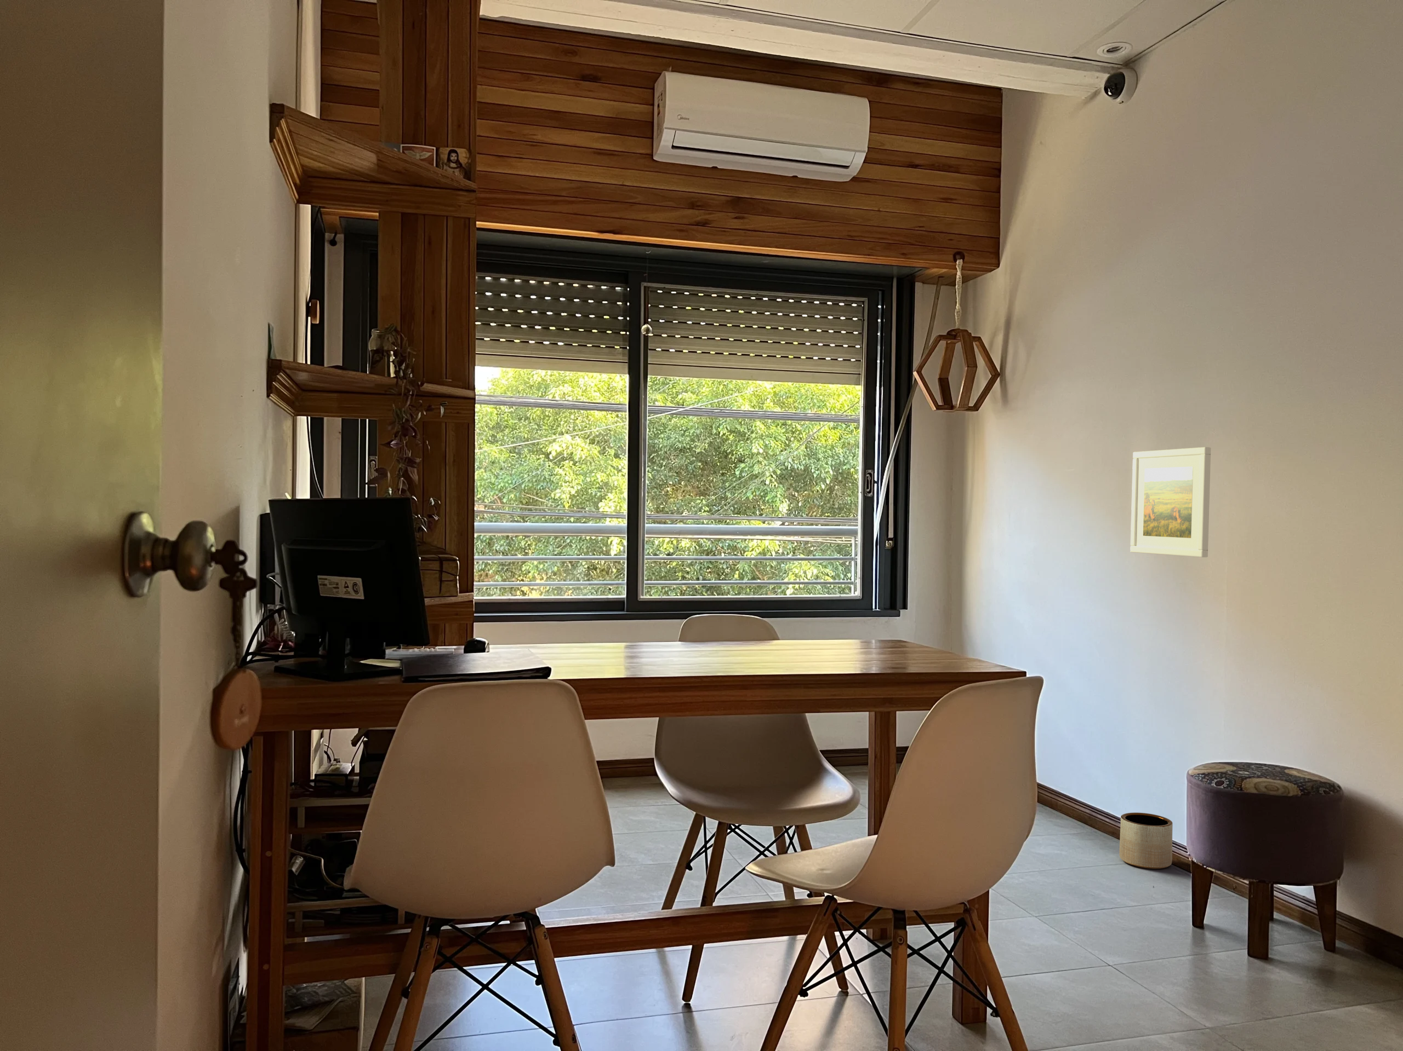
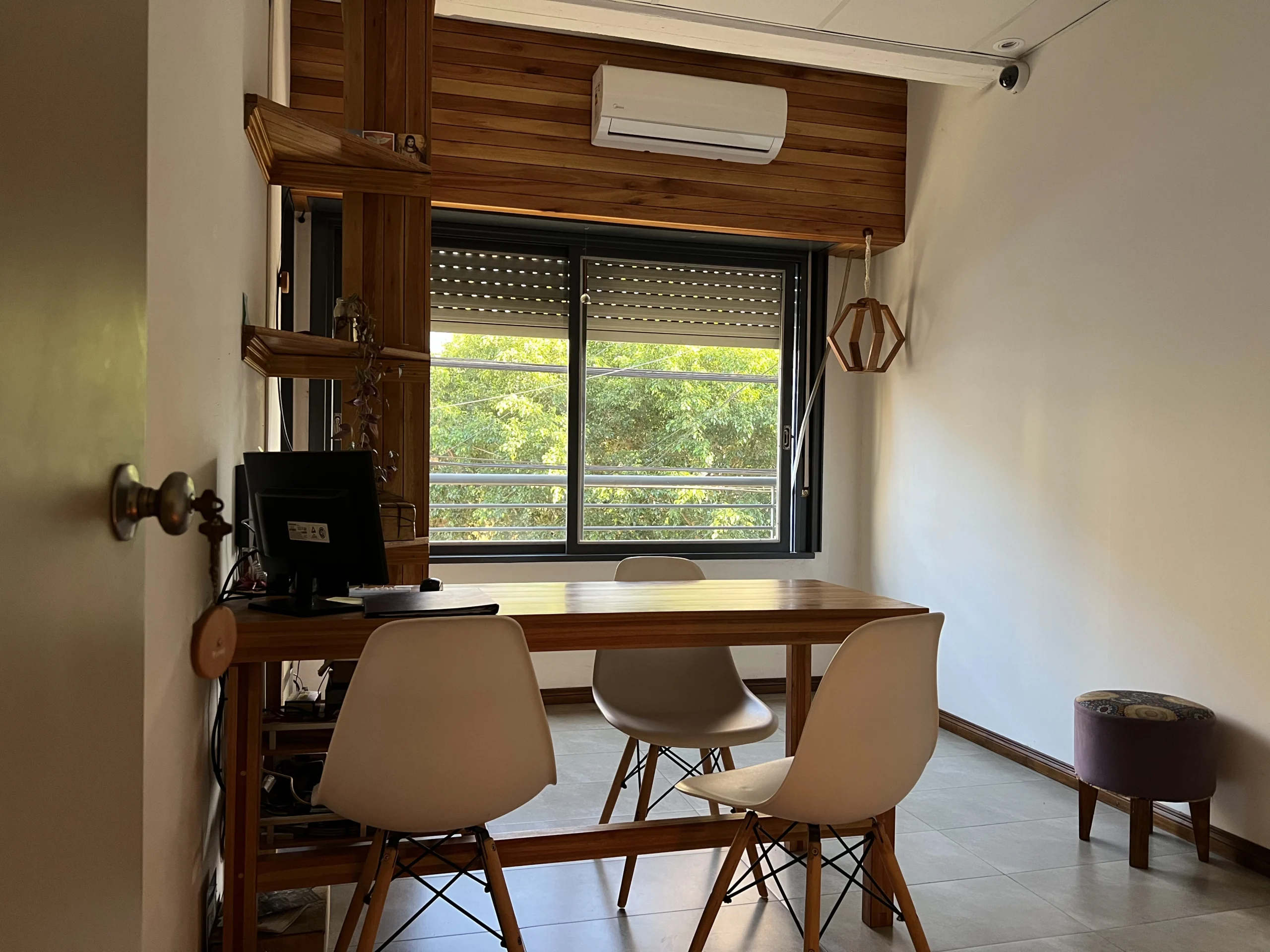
- planter (1146, 840)
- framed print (1169, 502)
